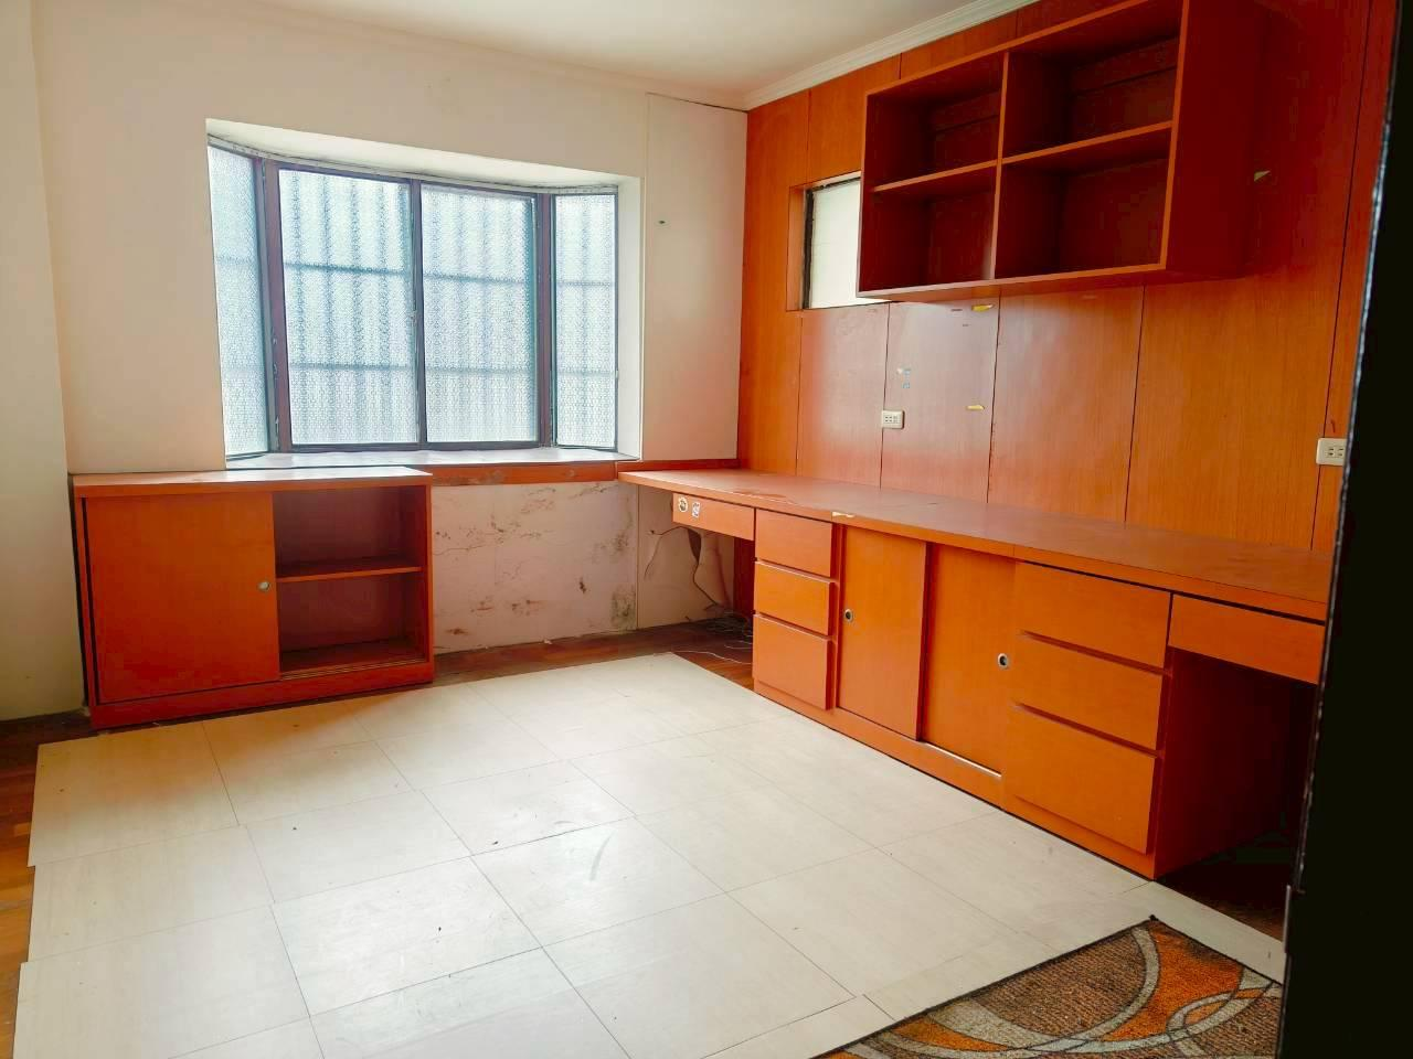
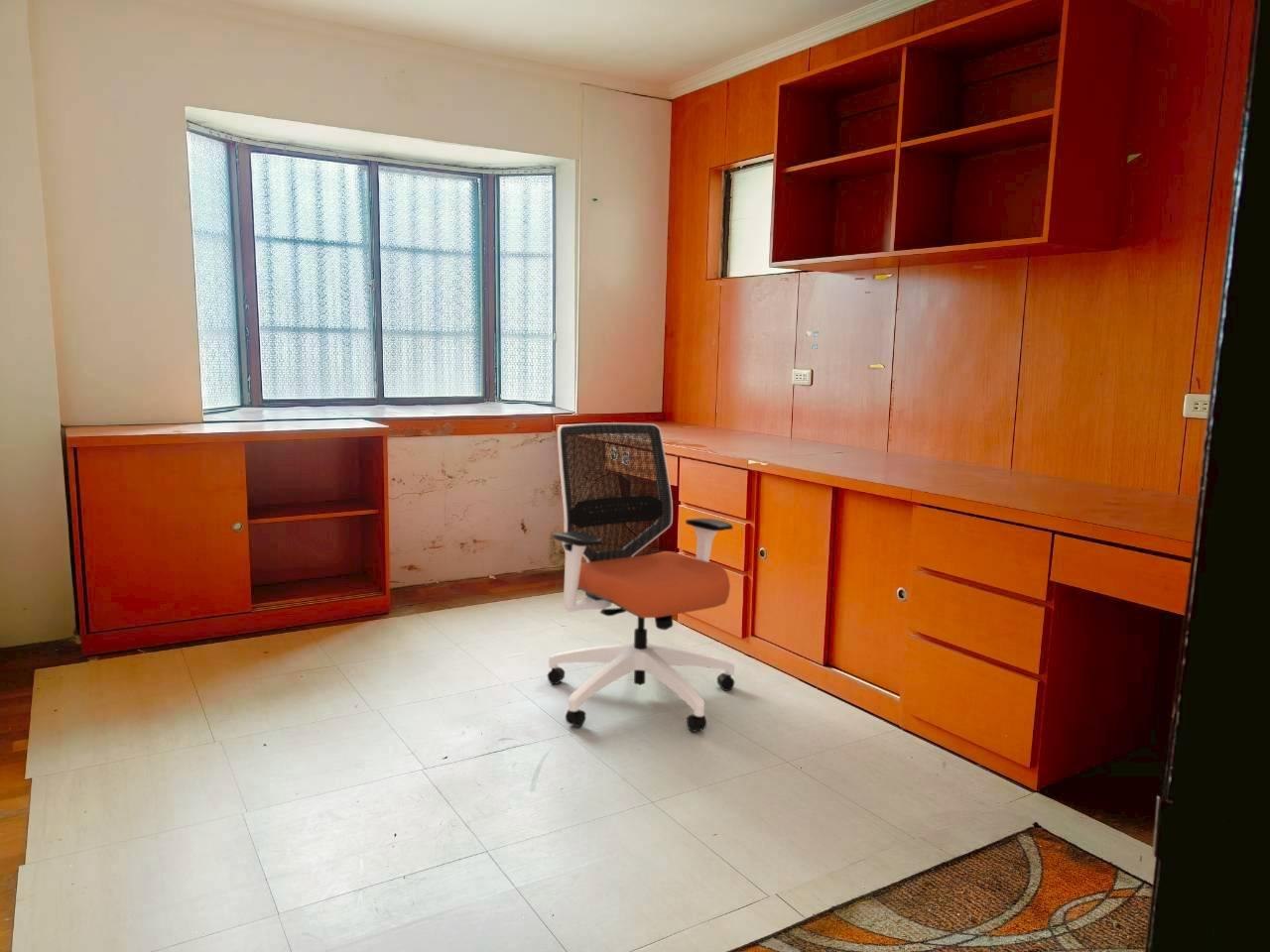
+ office chair (646, 566)
